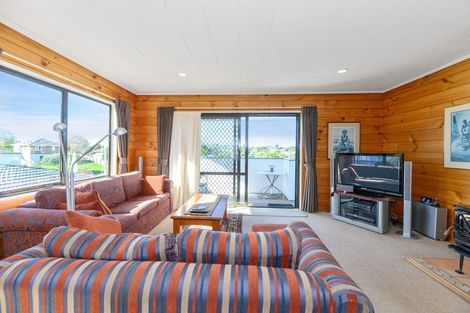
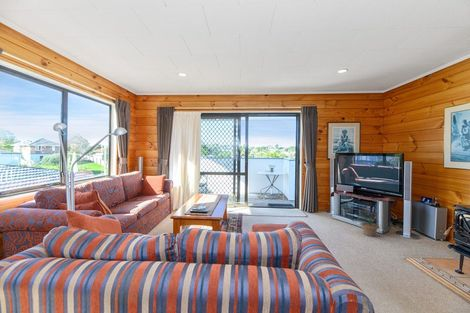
+ potted plant (369, 221)
